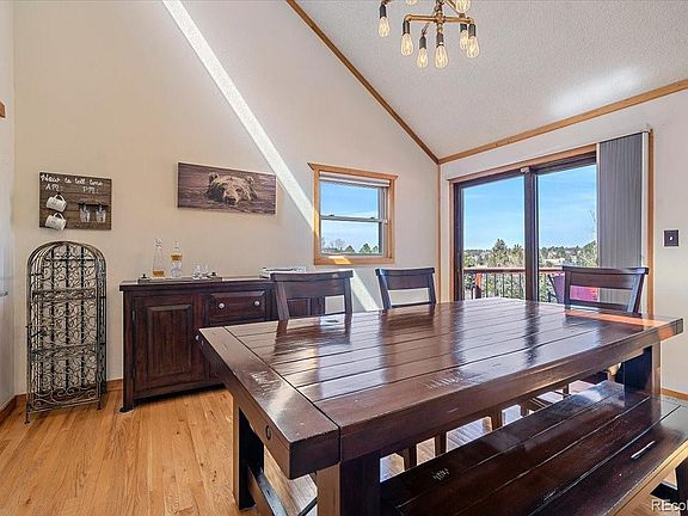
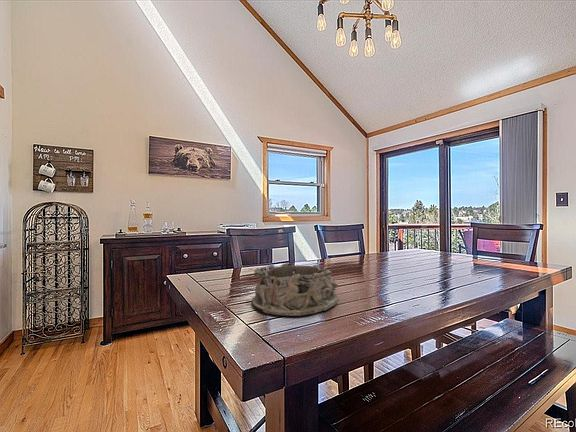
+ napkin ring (295, 283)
